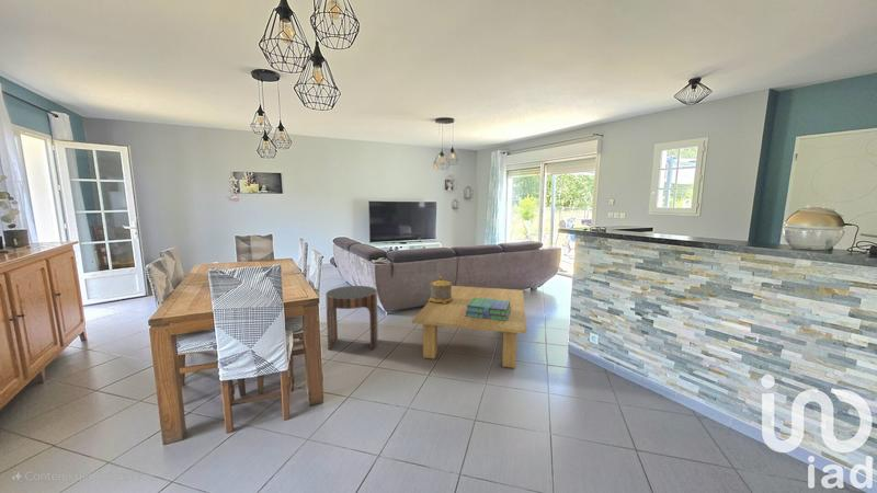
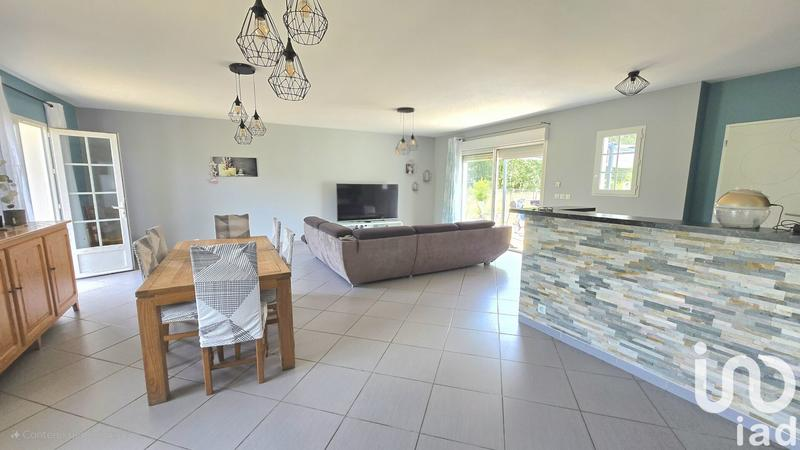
- side table (352, 308)
- coffee table (475, 320)
- stack of books (488, 308)
- decorative container (441, 287)
